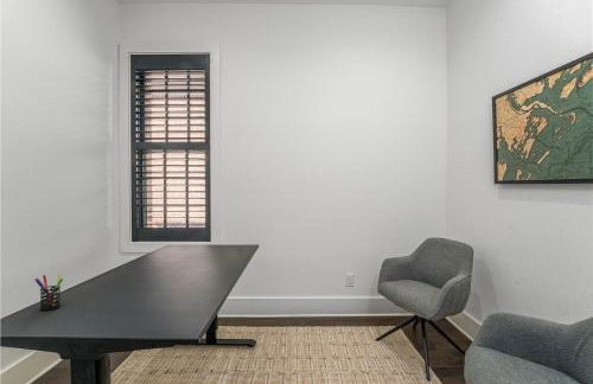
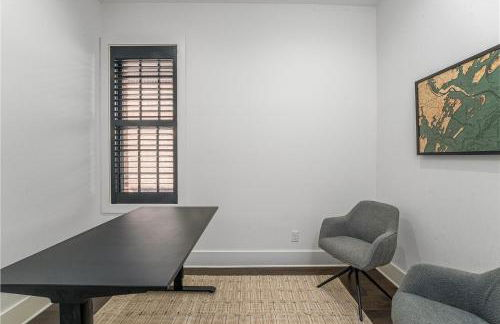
- pen holder (51, 290)
